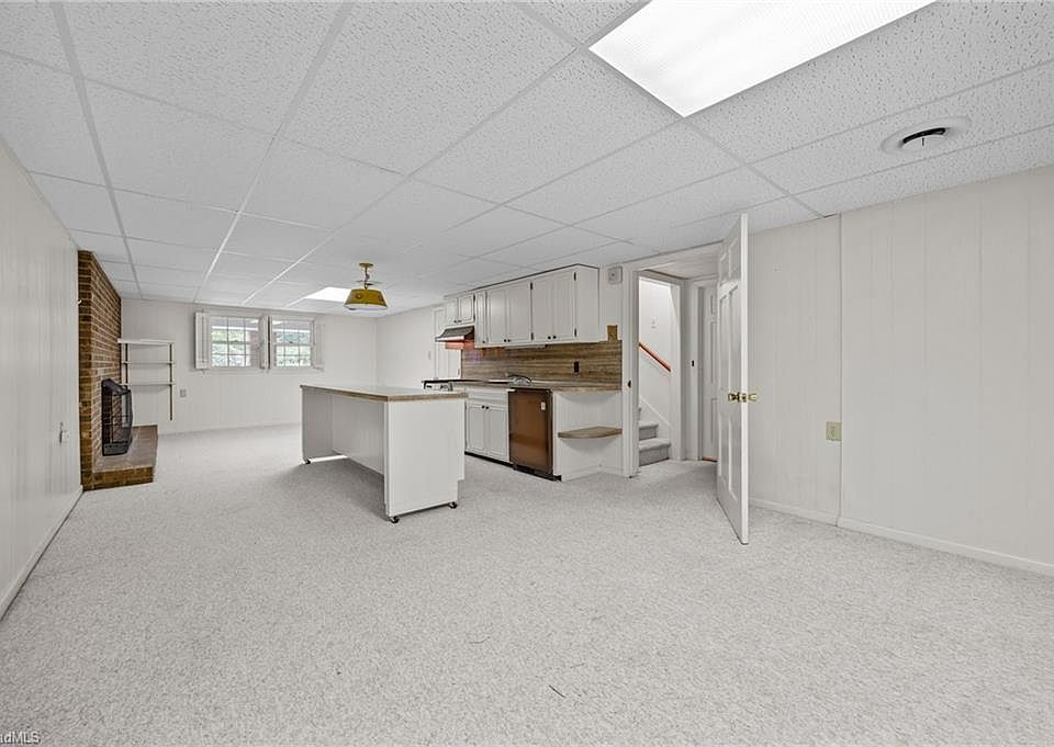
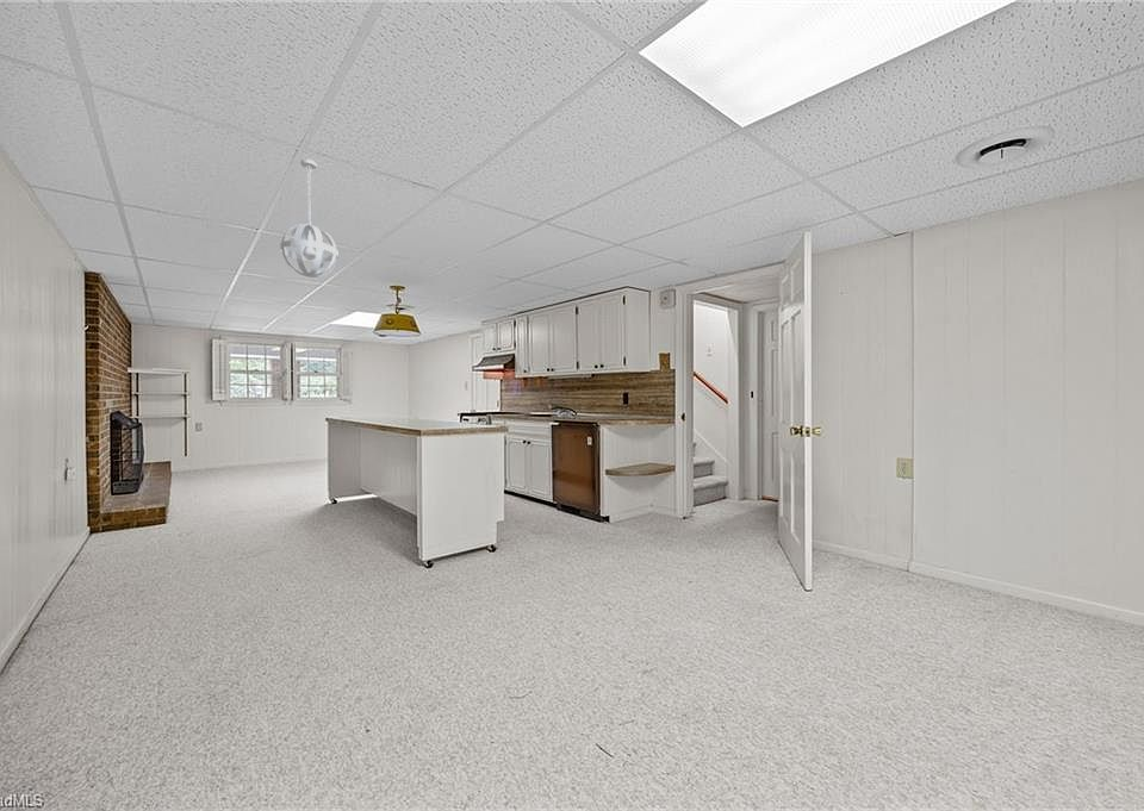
+ pendant light (310, 219)
